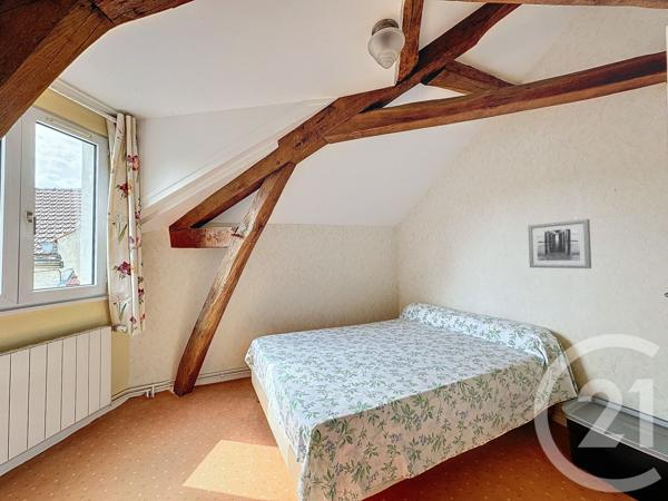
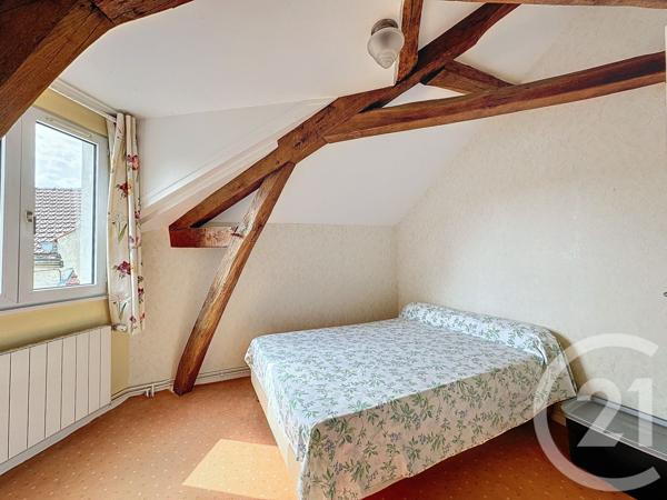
- wall art (557, 245)
